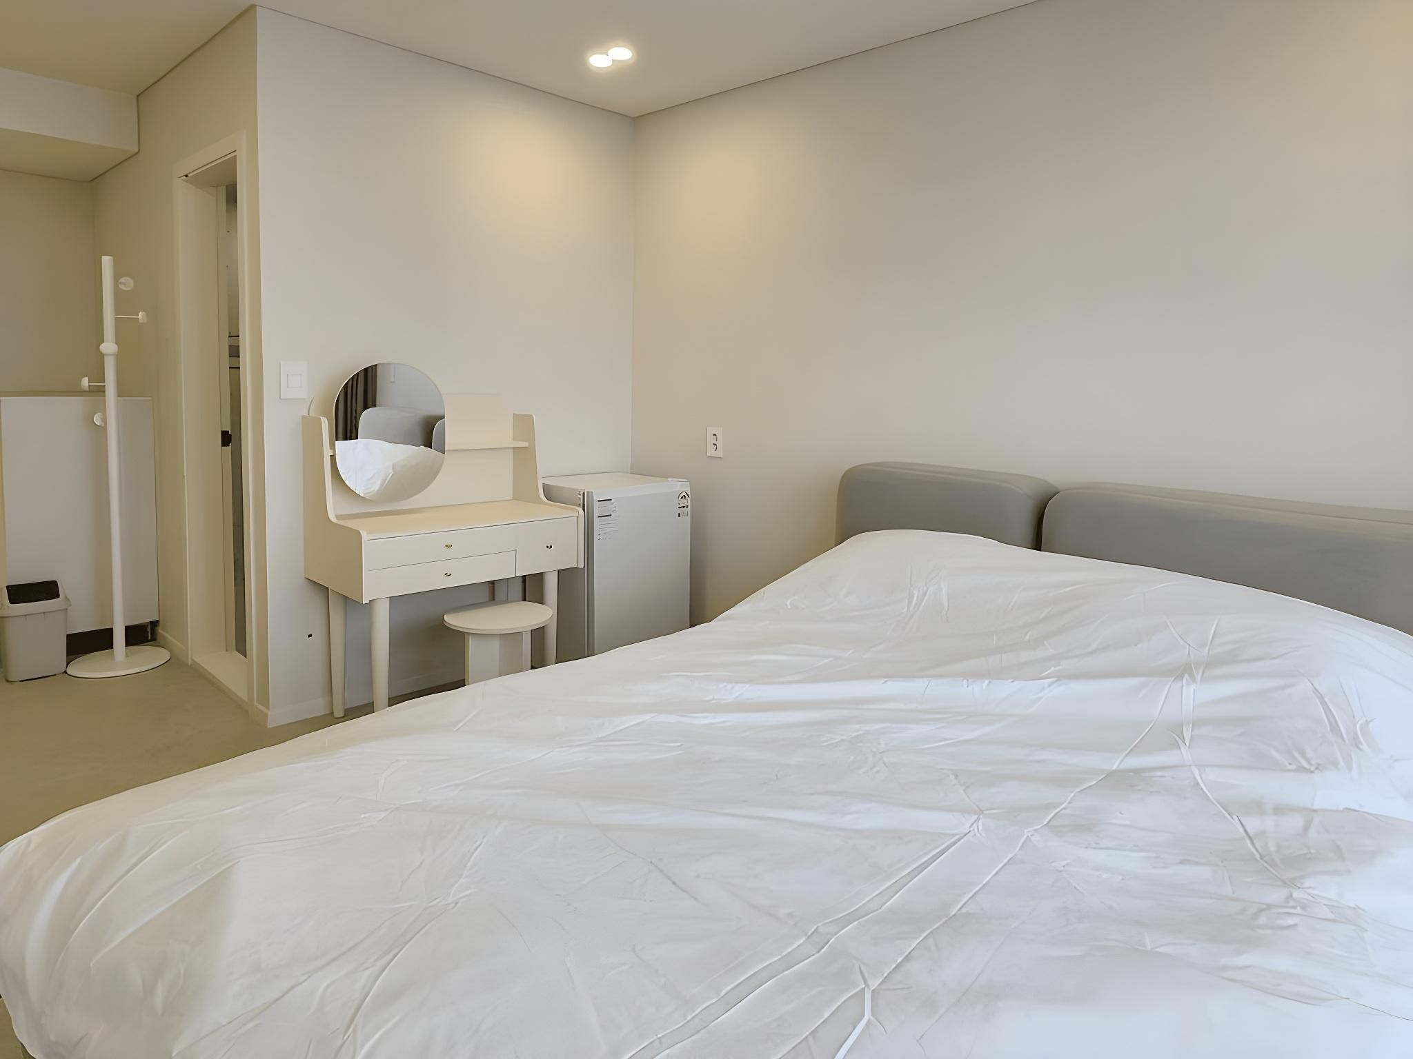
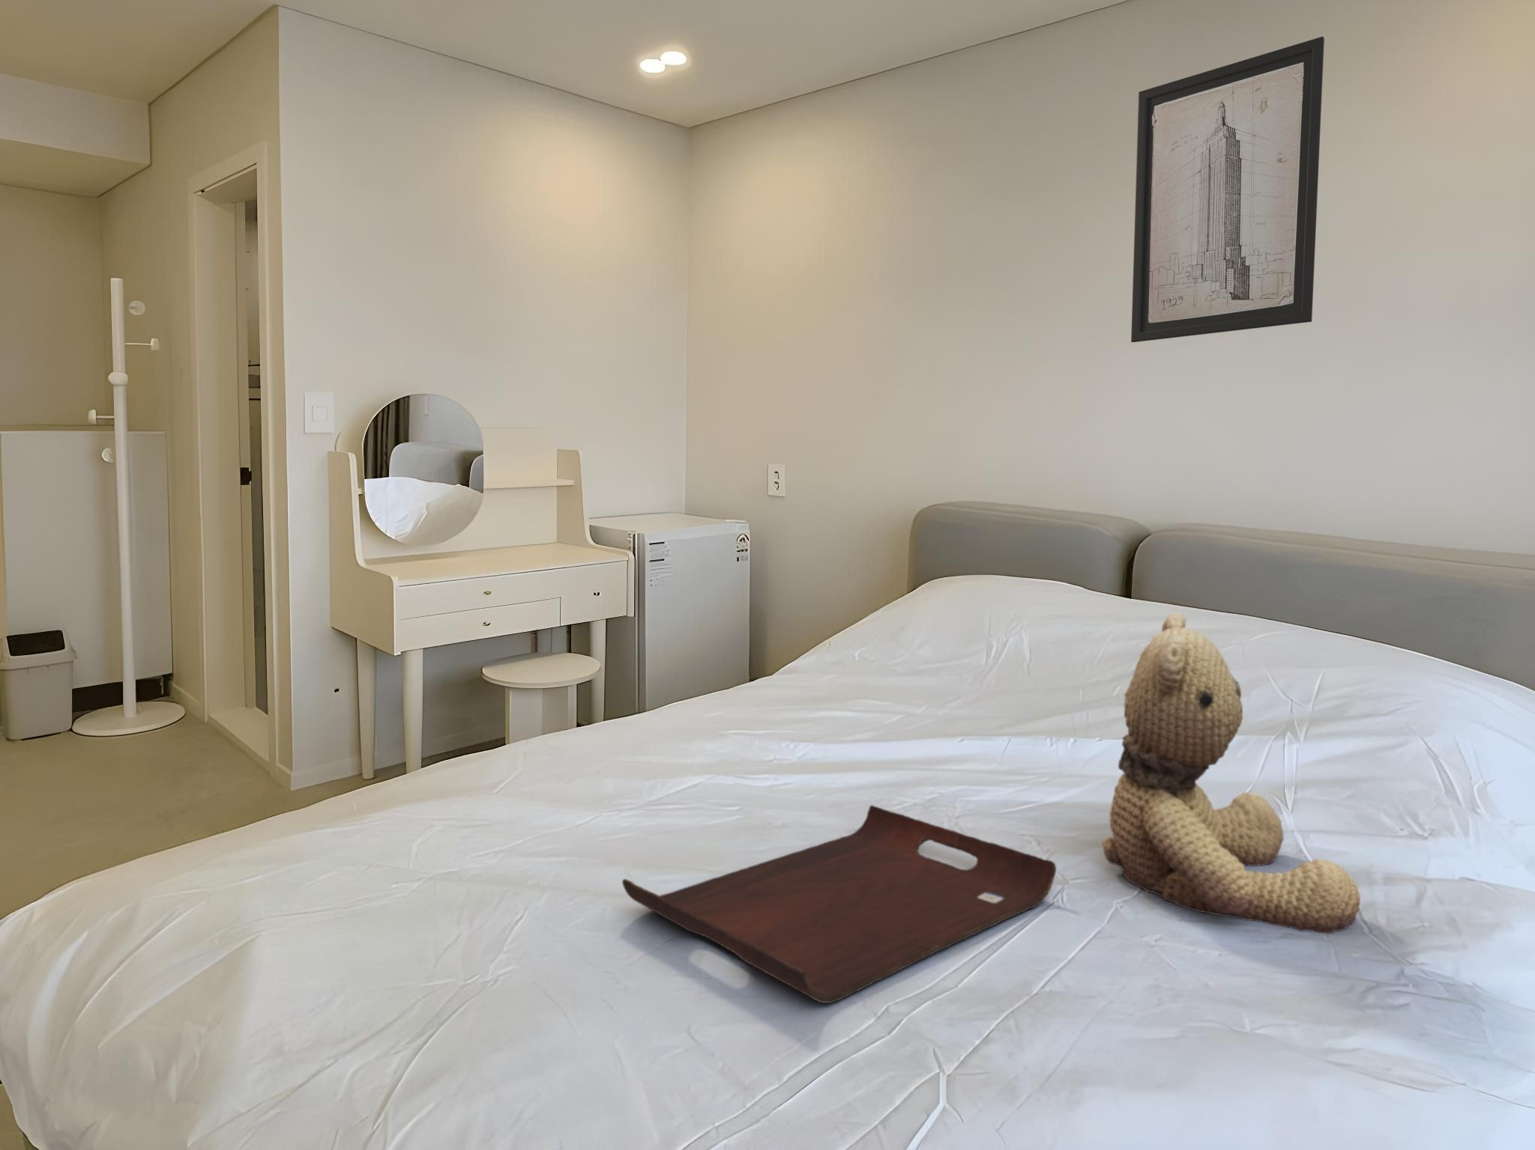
+ serving tray (845, 888)
+ teddy bear (1220, 753)
+ wall art (1221, 201)
